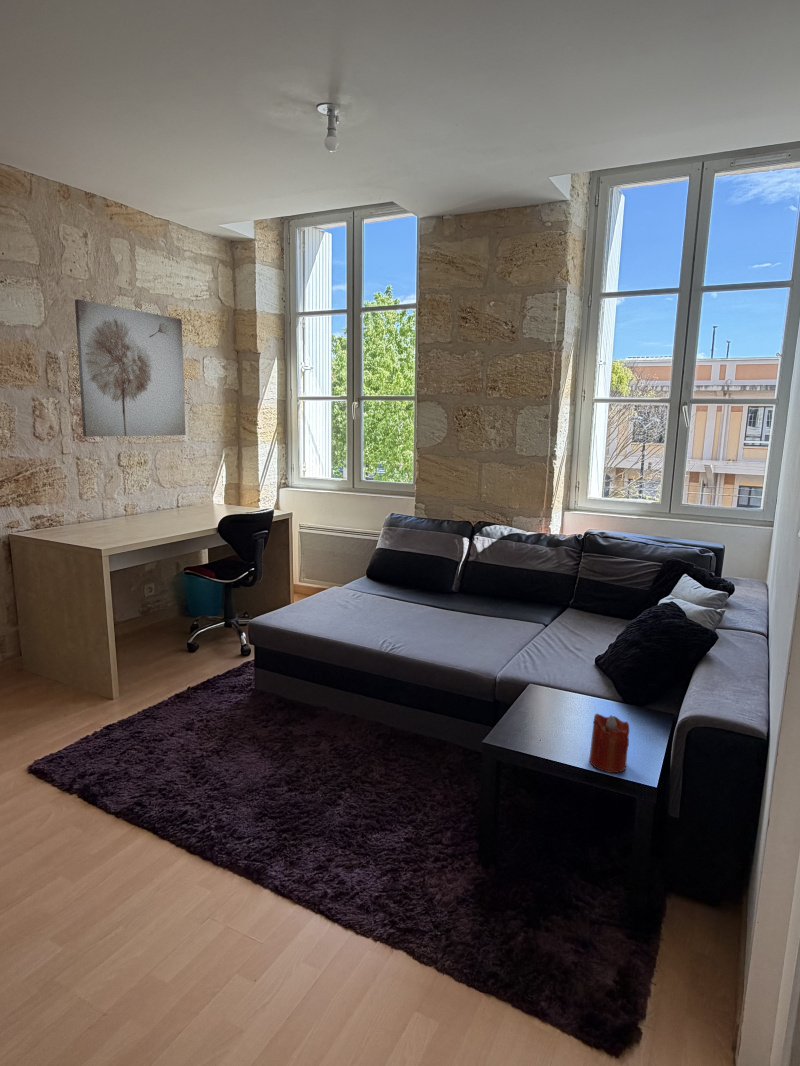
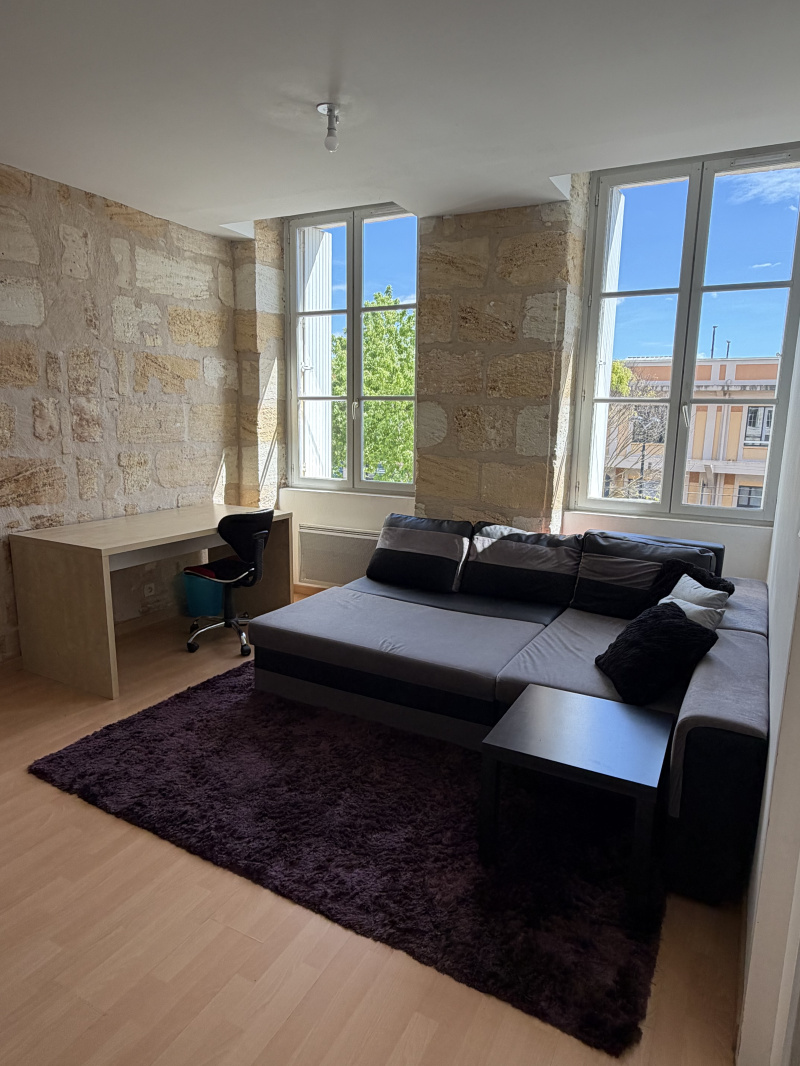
- candle (609, 739)
- wall art (135, 374)
